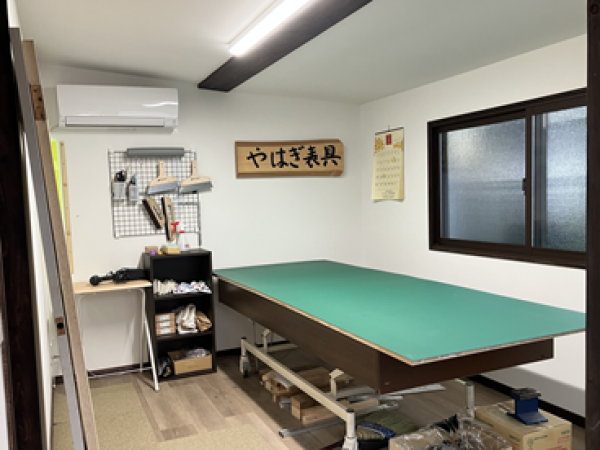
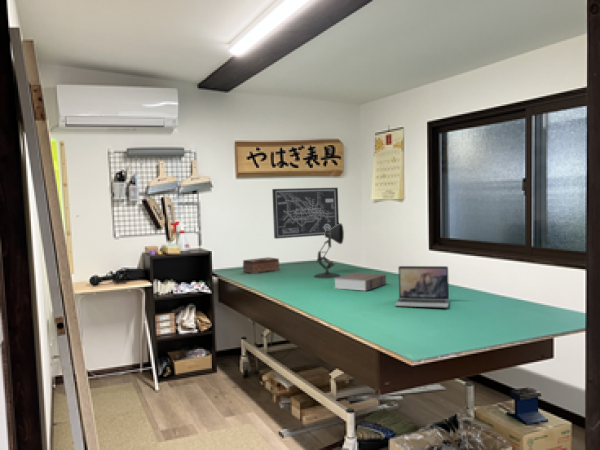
+ book (360, 281)
+ tissue box (261, 265)
+ desk lamp (327, 250)
+ laptop (422, 286)
+ wall art (306, 212)
